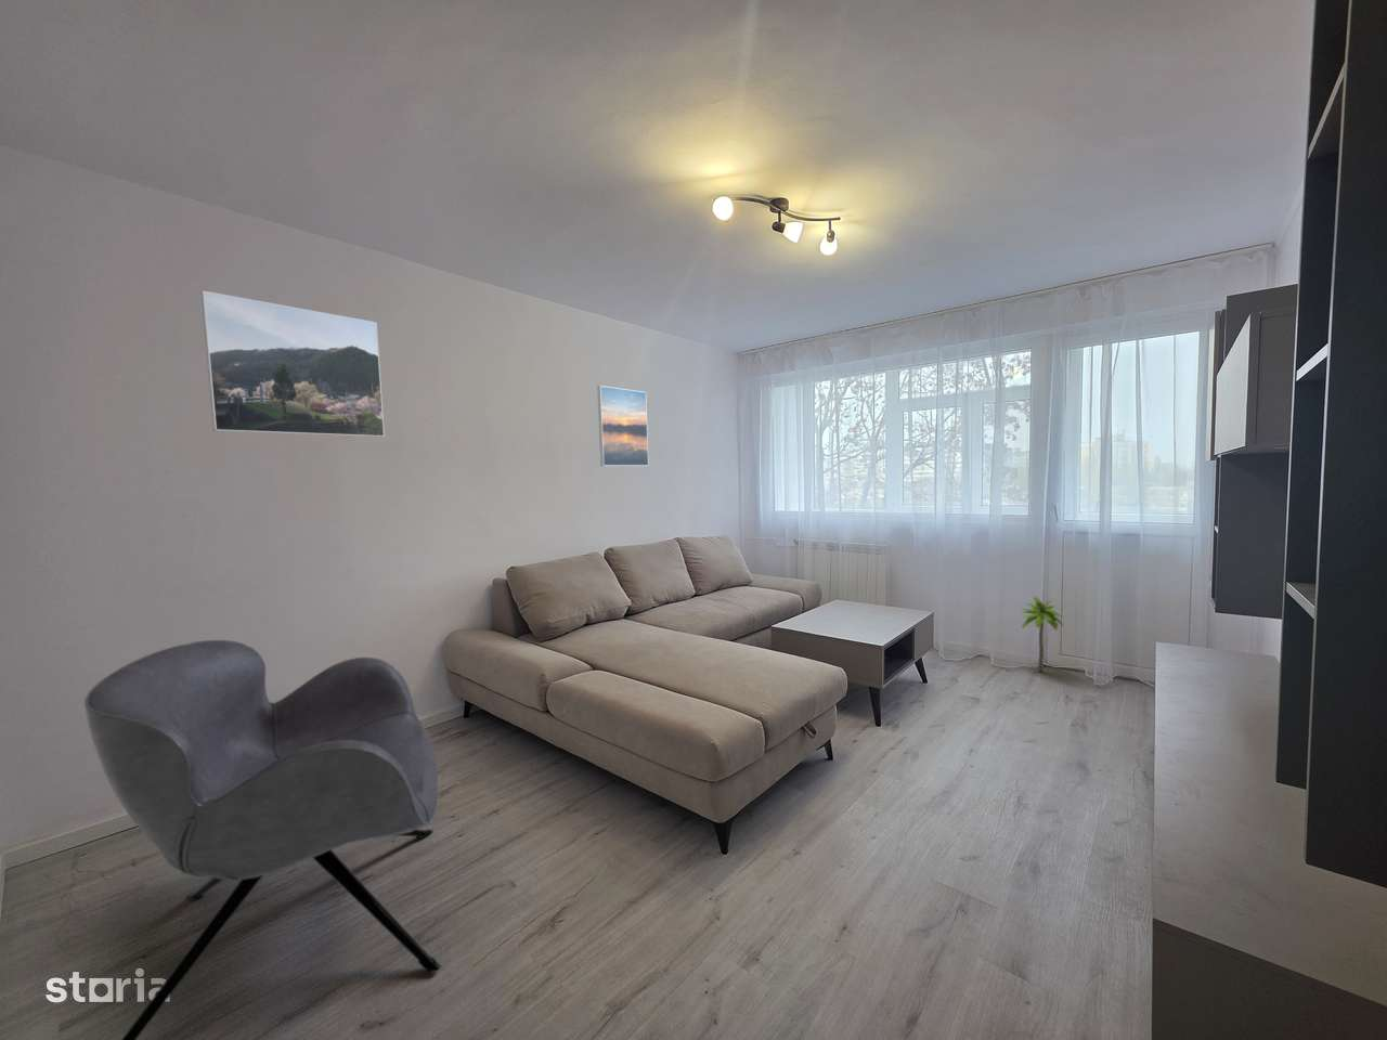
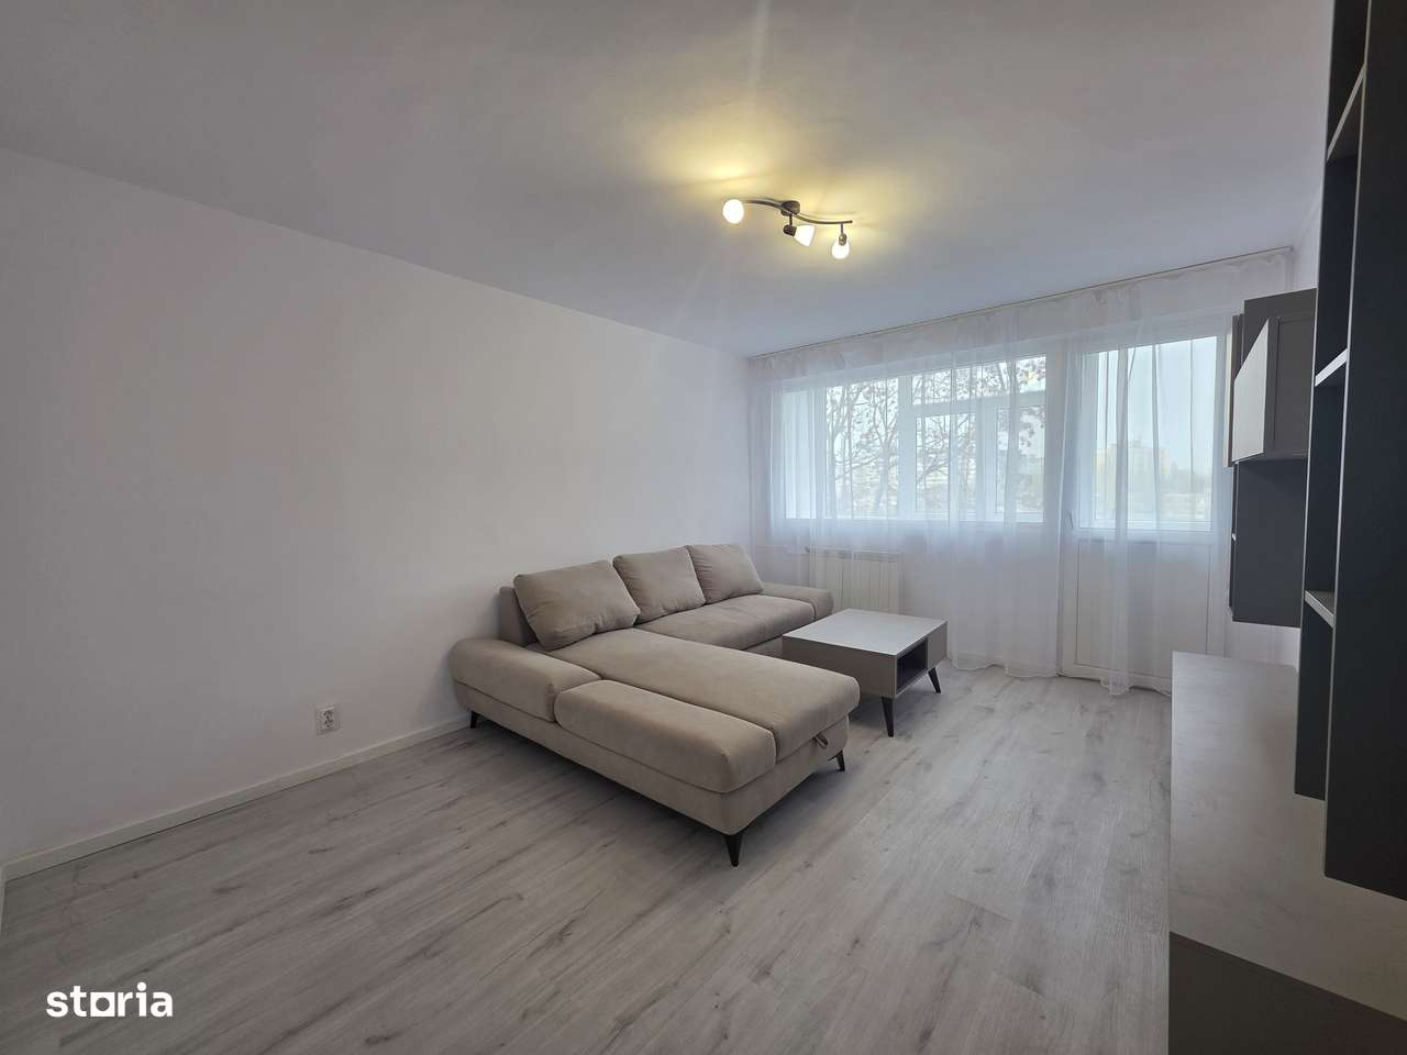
- palm tree (1040, 635)
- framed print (303, 371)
- armchair (295, 790)
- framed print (625, 427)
